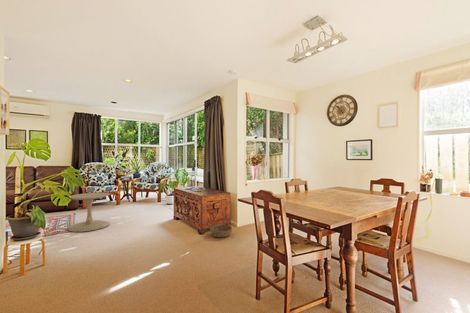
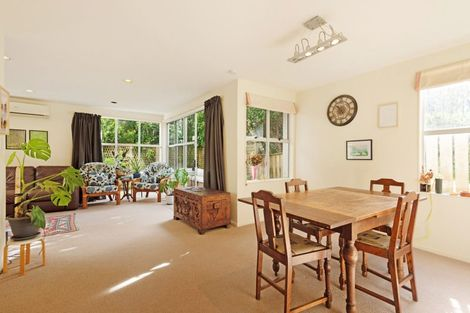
- side table (89, 210)
- basket (221, 225)
